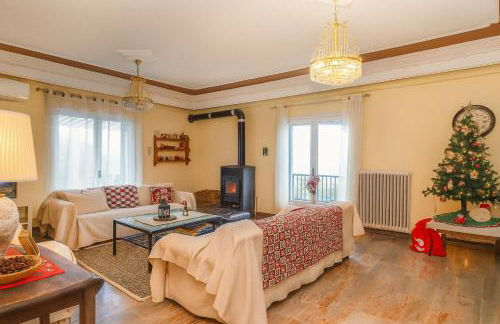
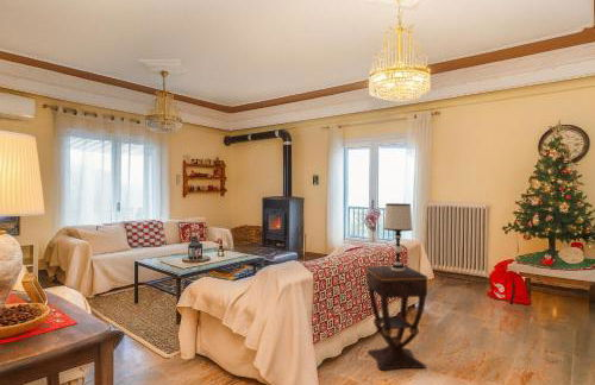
+ side table (395, 316)
+ table lamp (397, 236)
